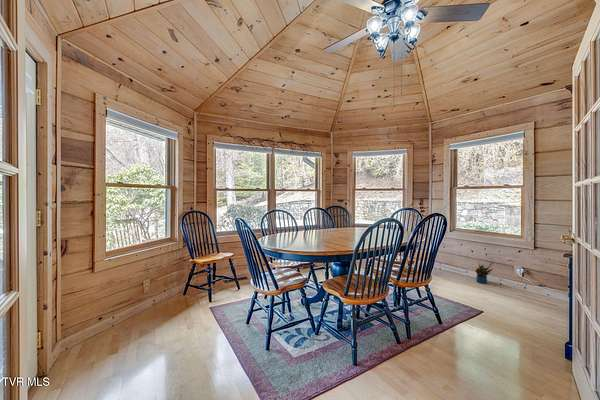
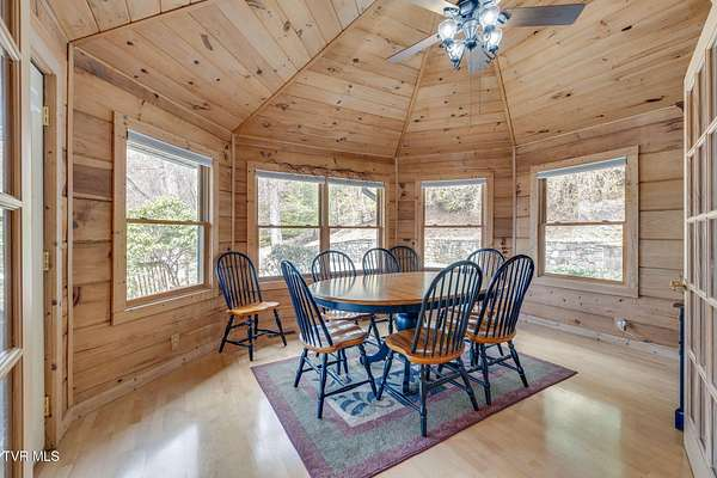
- potted plant (485, 271)
